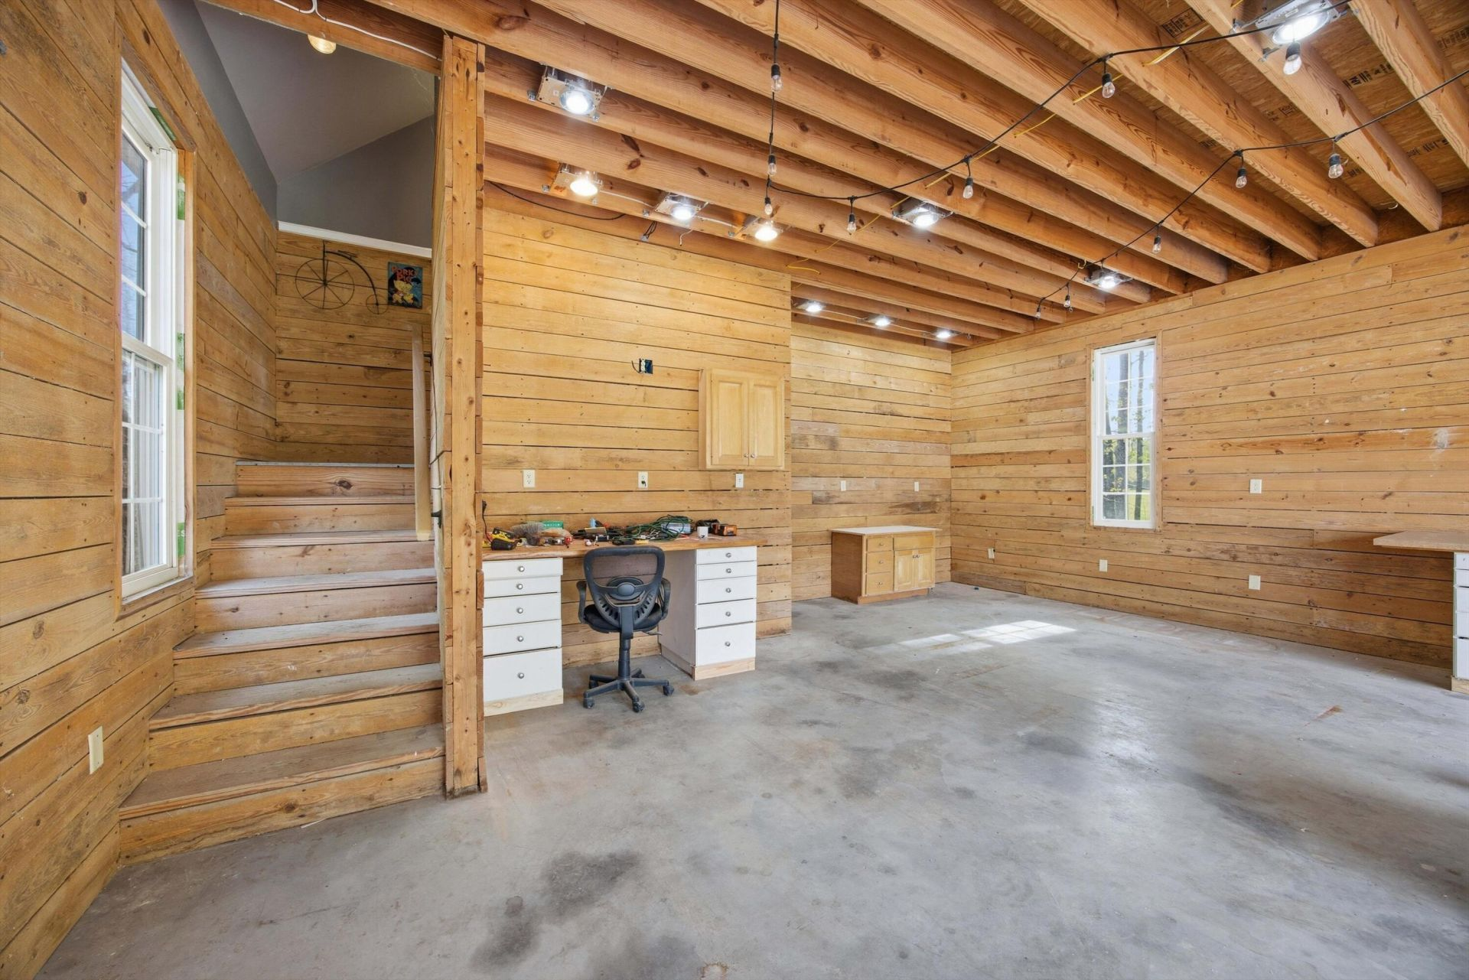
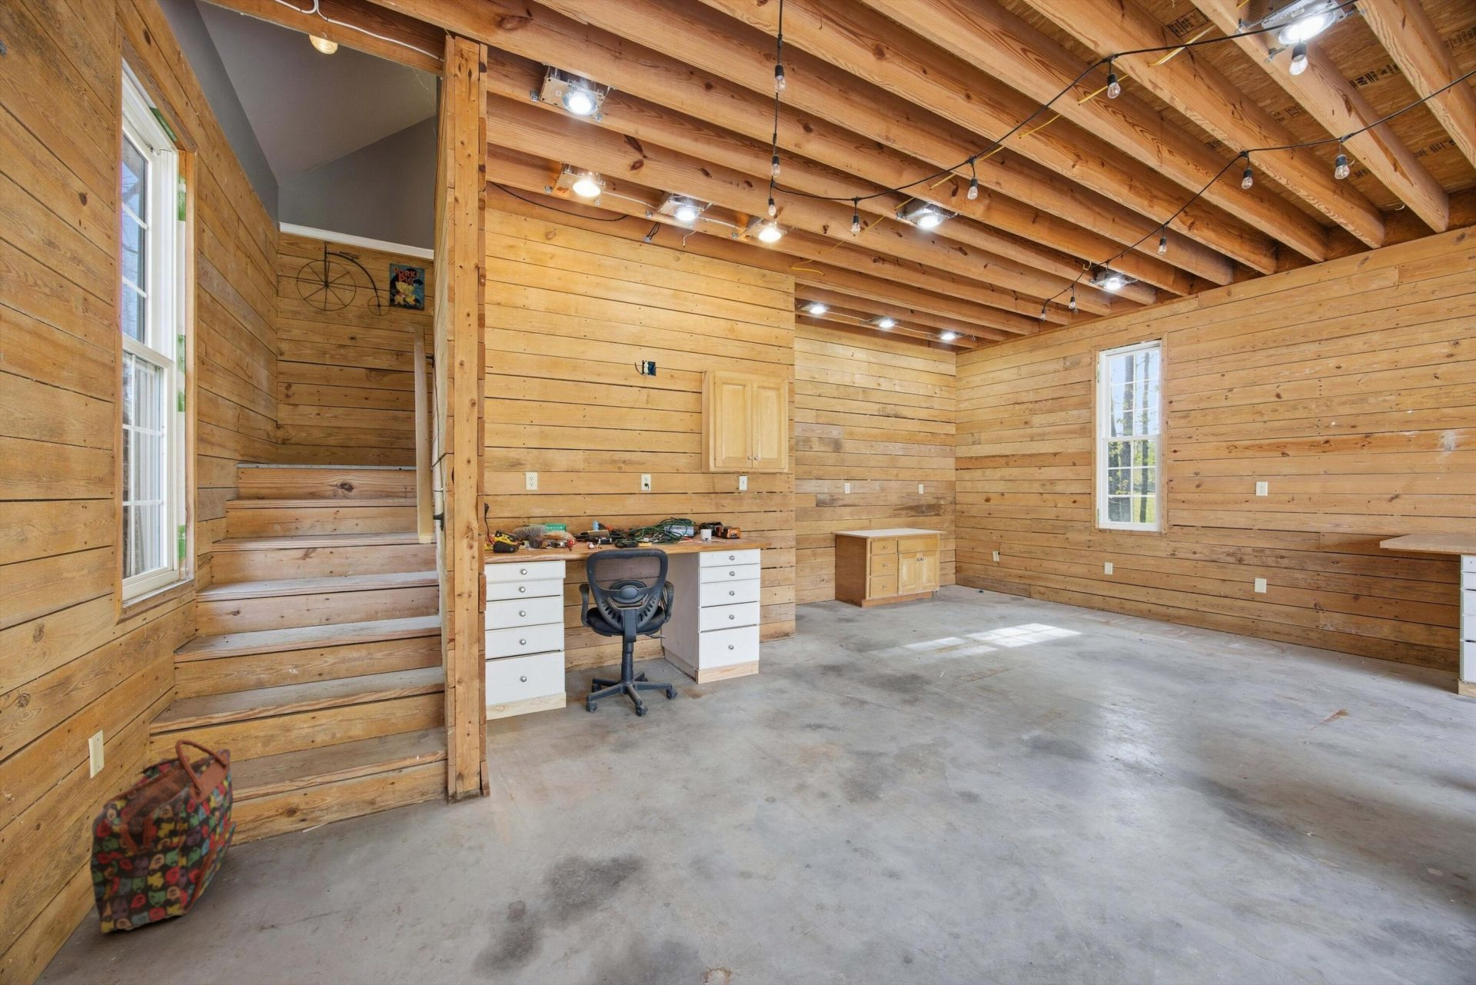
+ backpack (170, 817)
